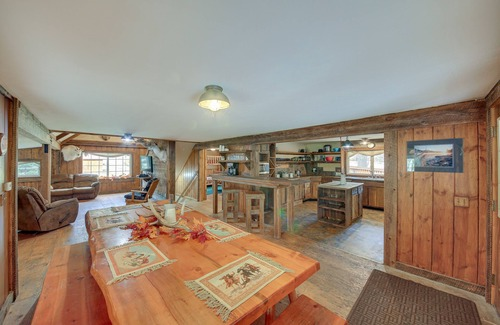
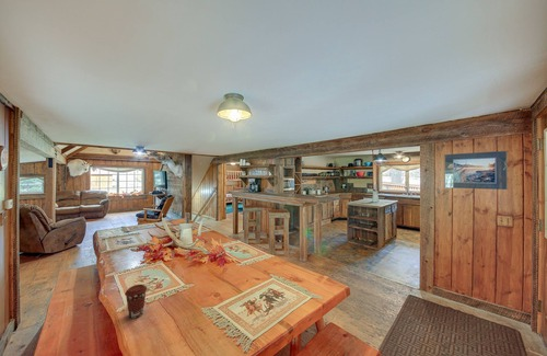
+ coffee cup (136, 300)
